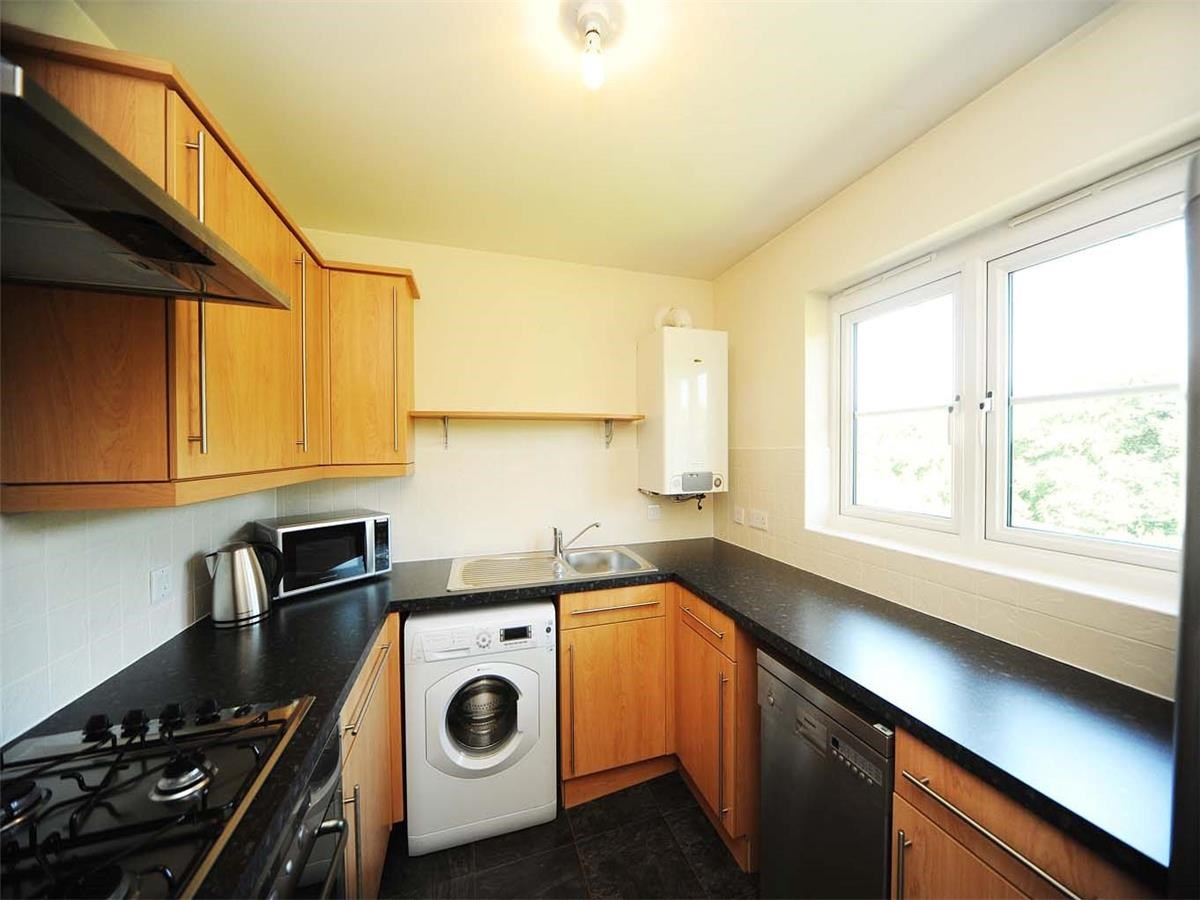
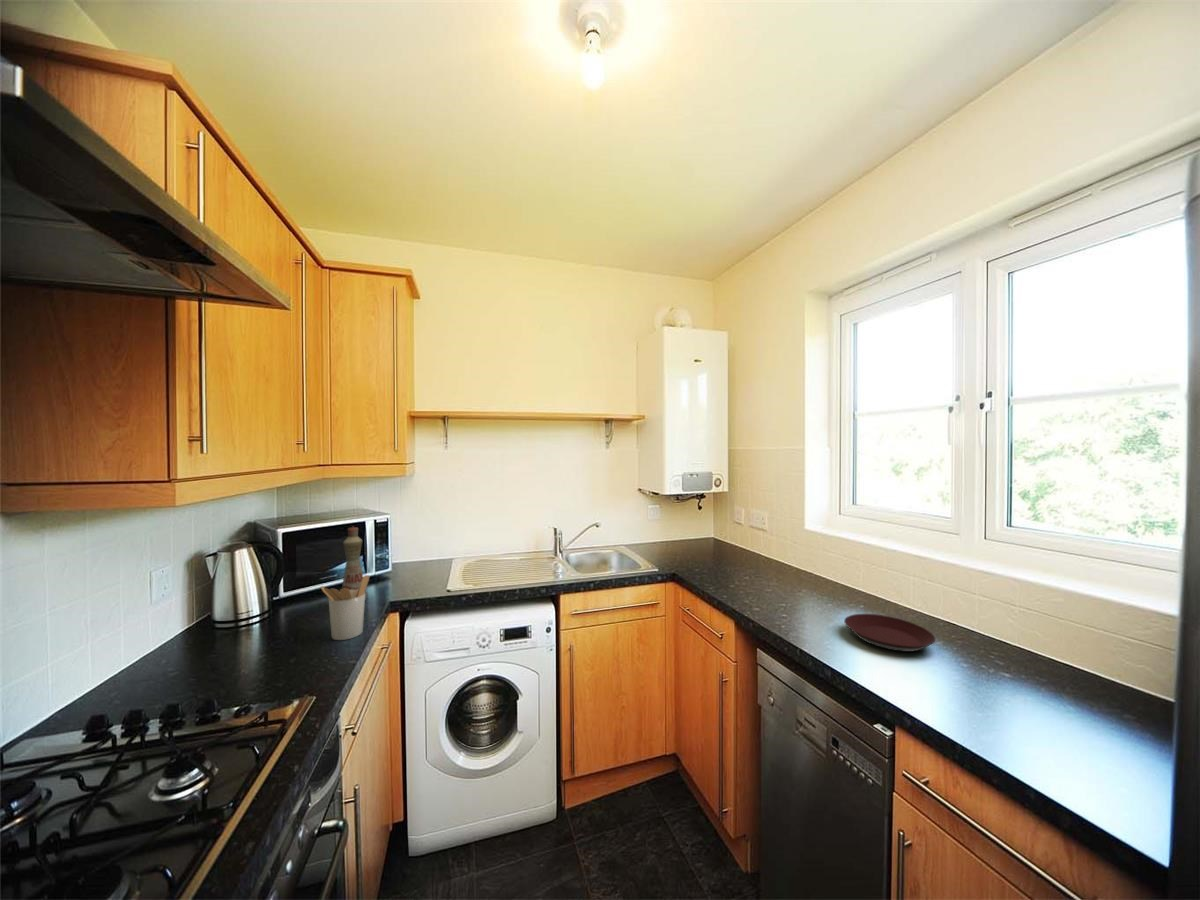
+ utensil holder (344, 608)
+ plate (887, 633)
+ bottle (353, 564)
